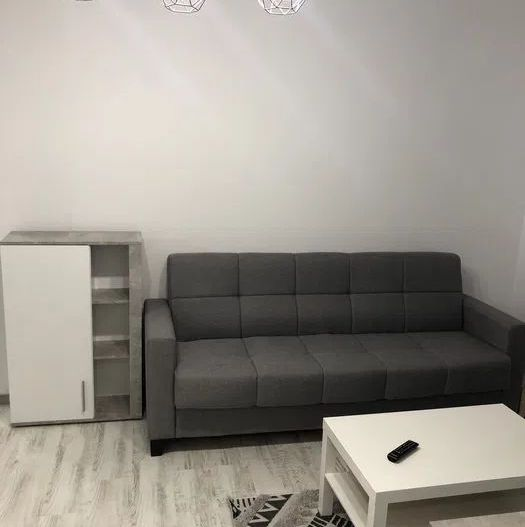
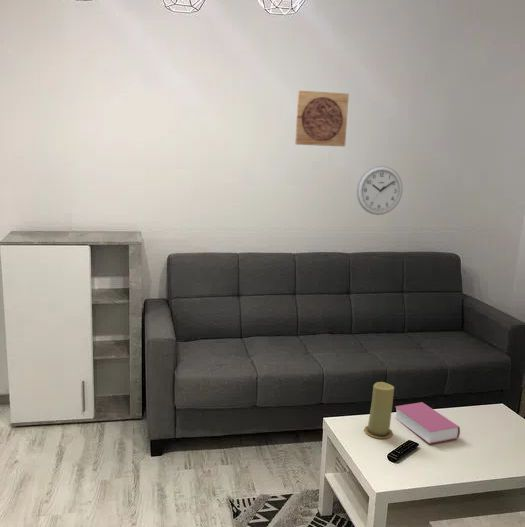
+ candle (380, 408)
+ wall clock (380, 190)
+ wall panel (321, 119)
+ book (426, 421)
